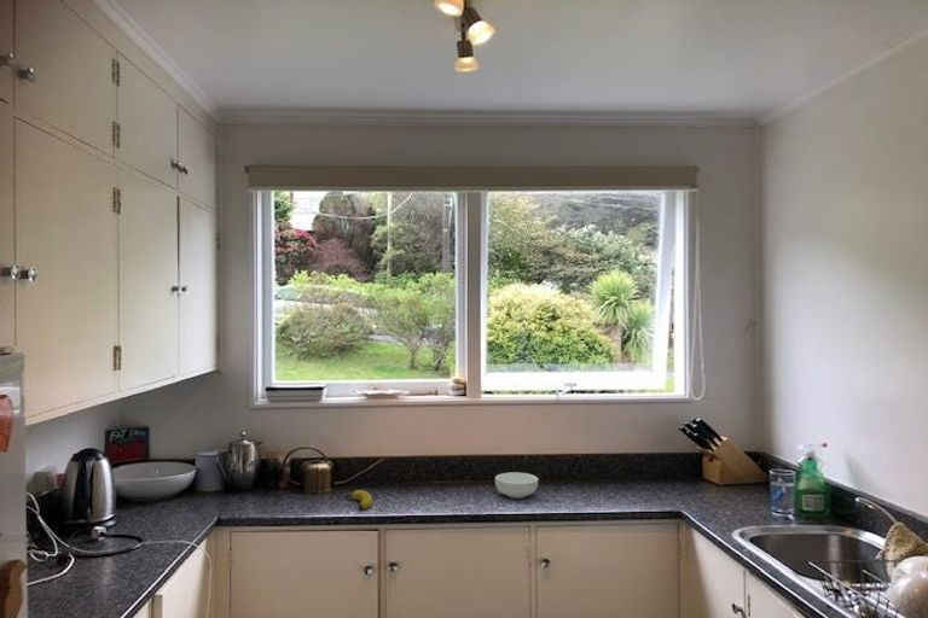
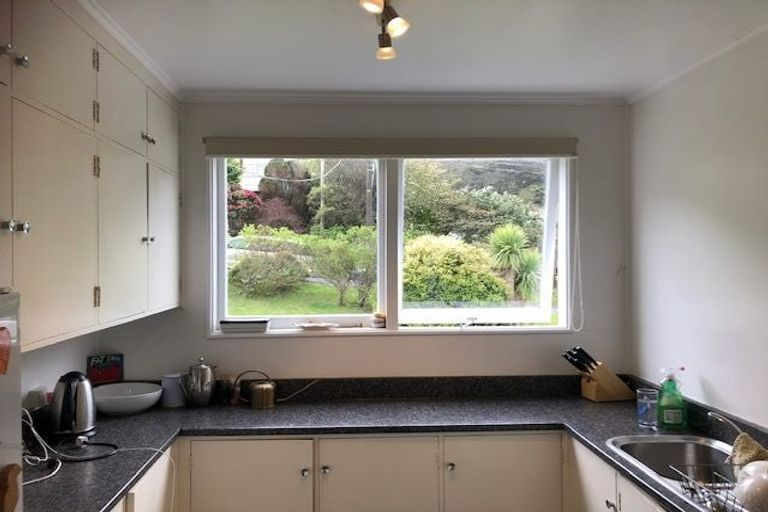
- cereal bowl (516, 486)
- banana (359, 497)
